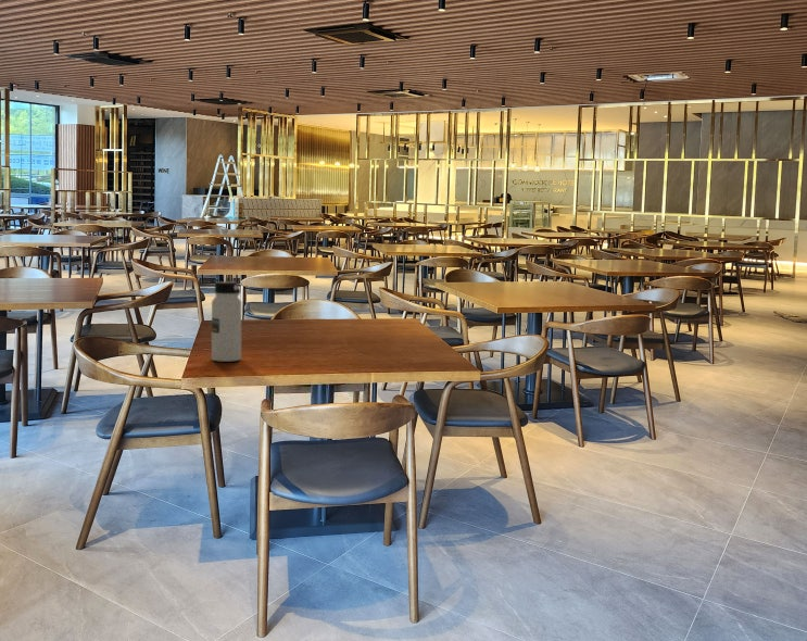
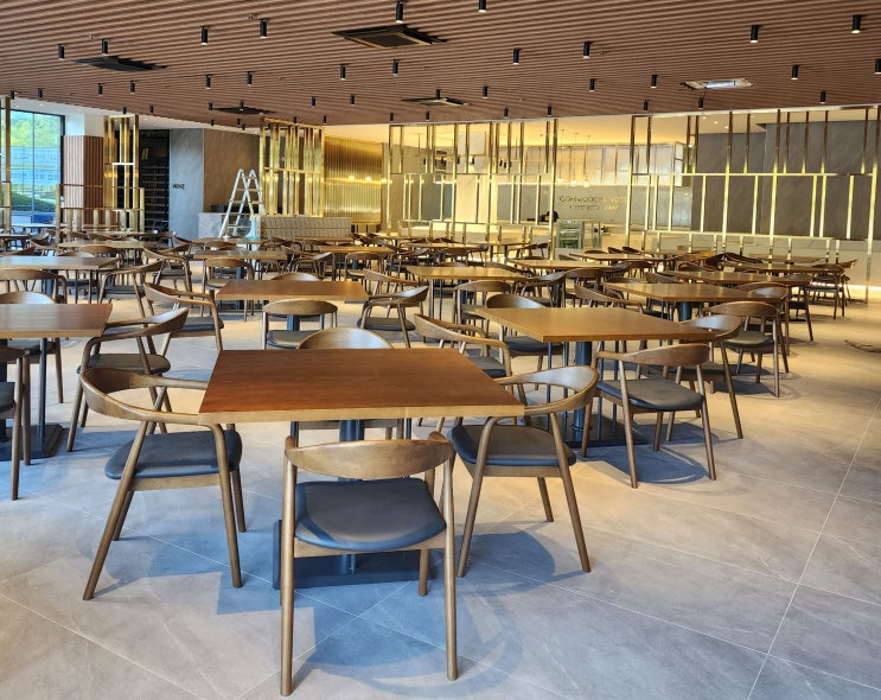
- water bottle (226, 320)
